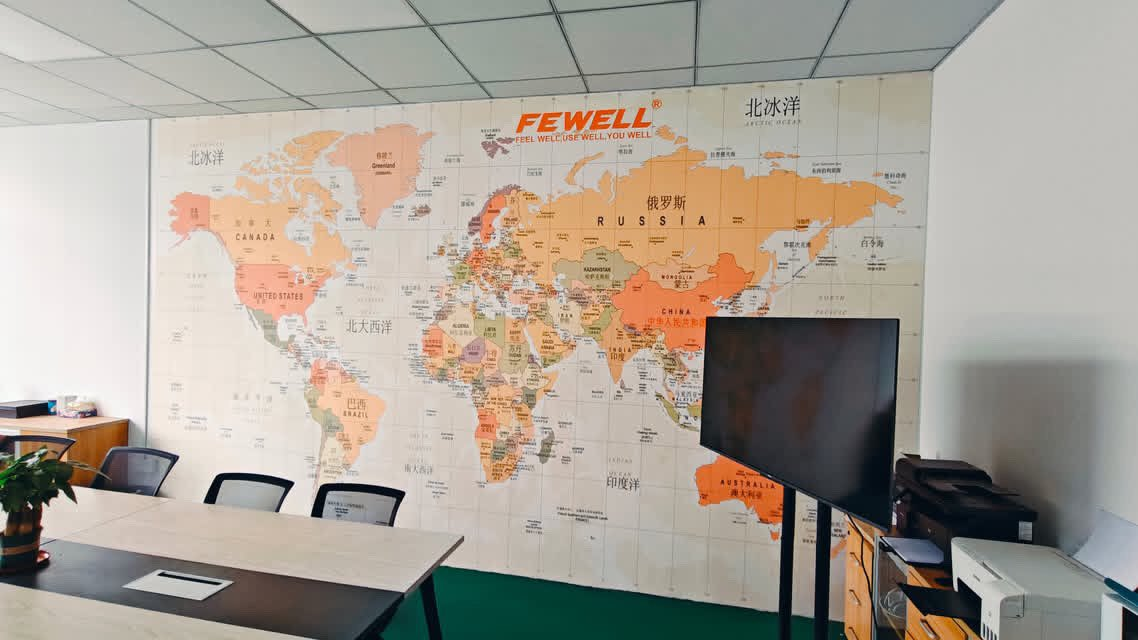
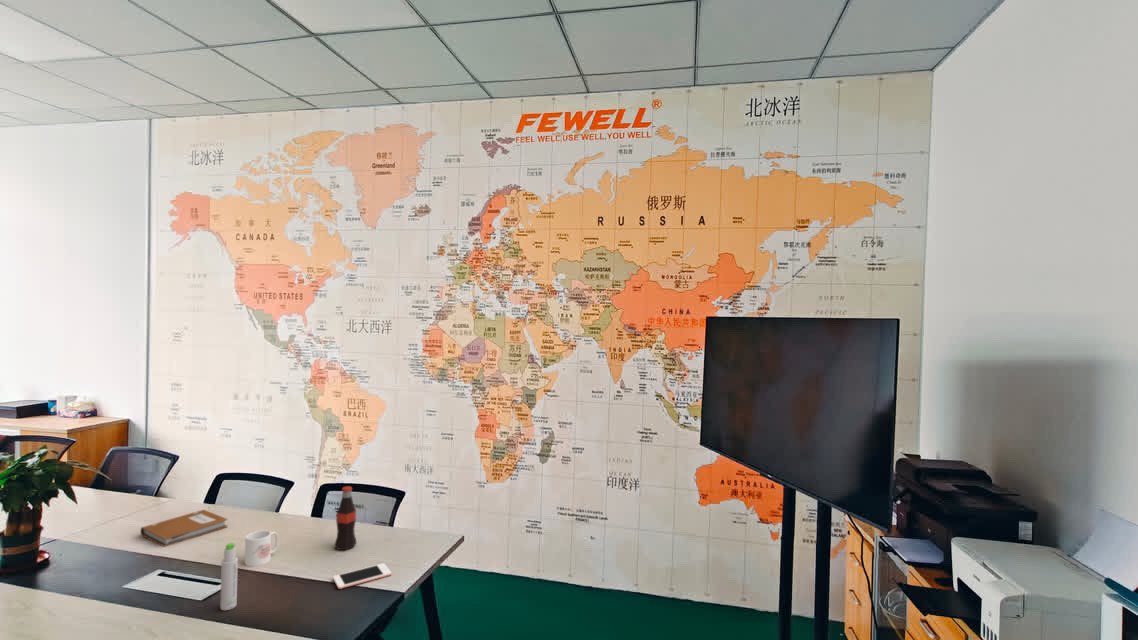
+ bottle (229, 575)
+ notebook (186, 526)
+ bottle (346, 516)
+ mug (262, 546)
+ cell phone (362, 575)
